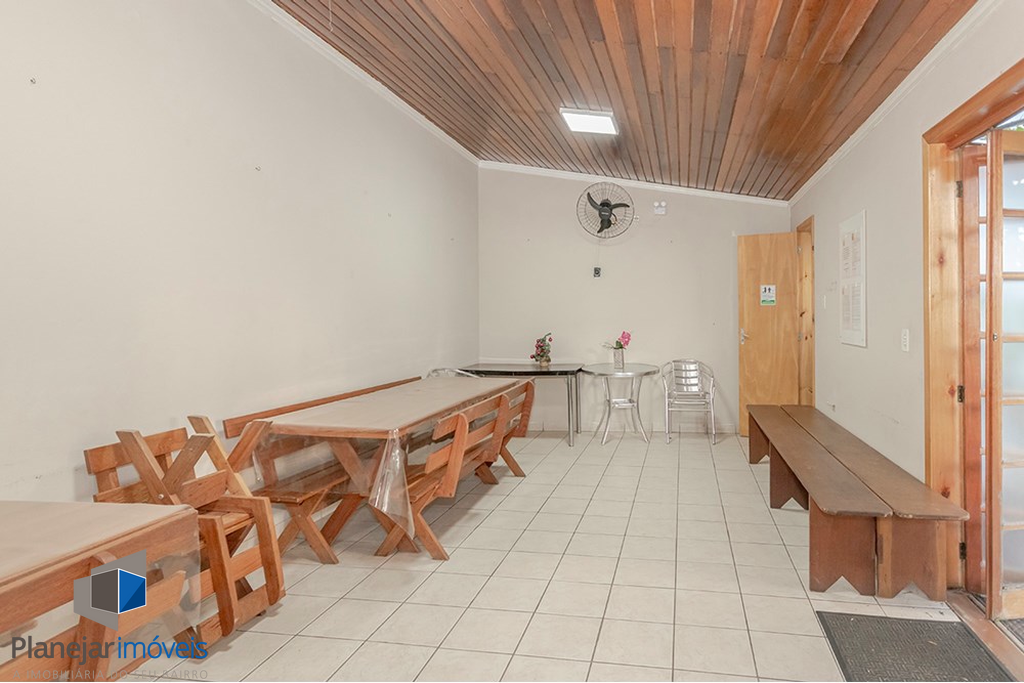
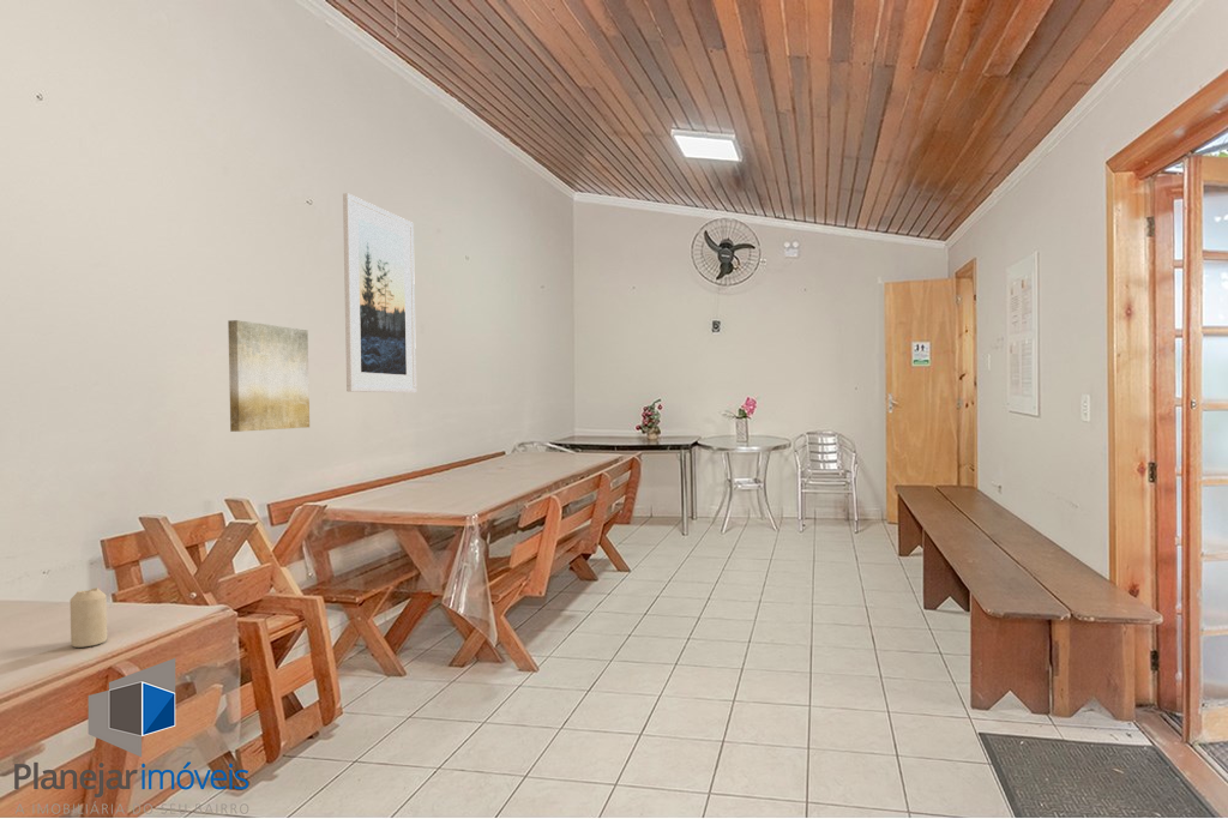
+ wall art (271, 377)
+ candle (88, 615)
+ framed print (383, 300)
